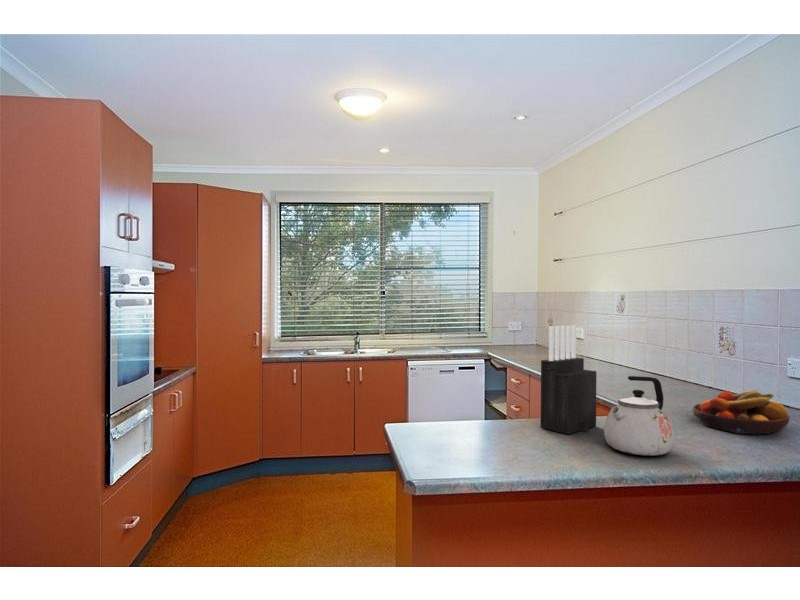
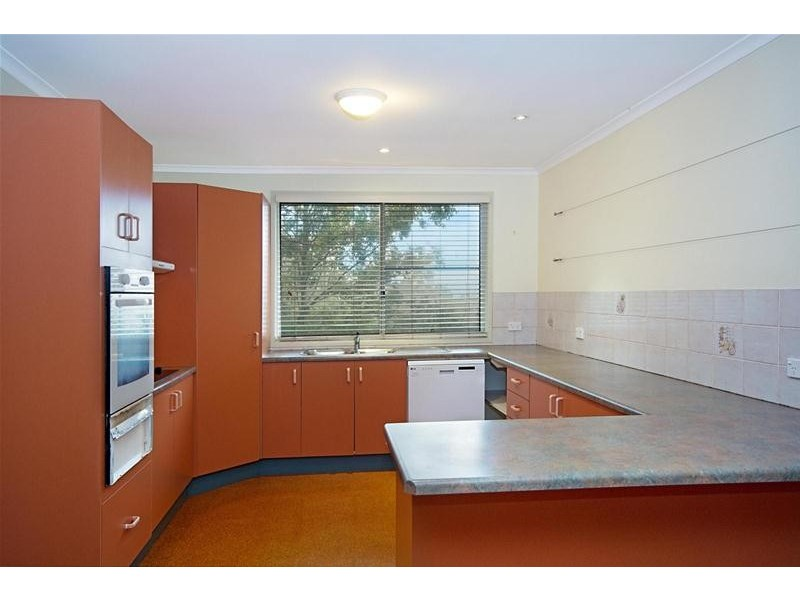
- knife block (571, 377)
- fruit bowl (738, 407)
- kettle (637, 413)
